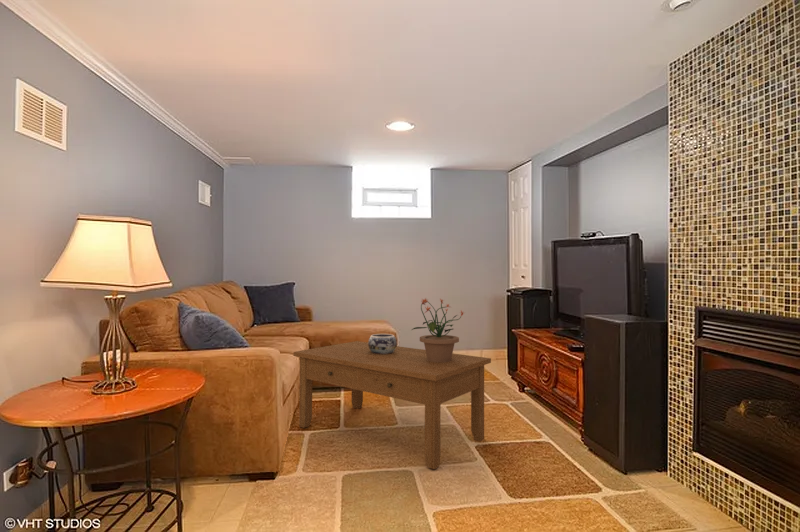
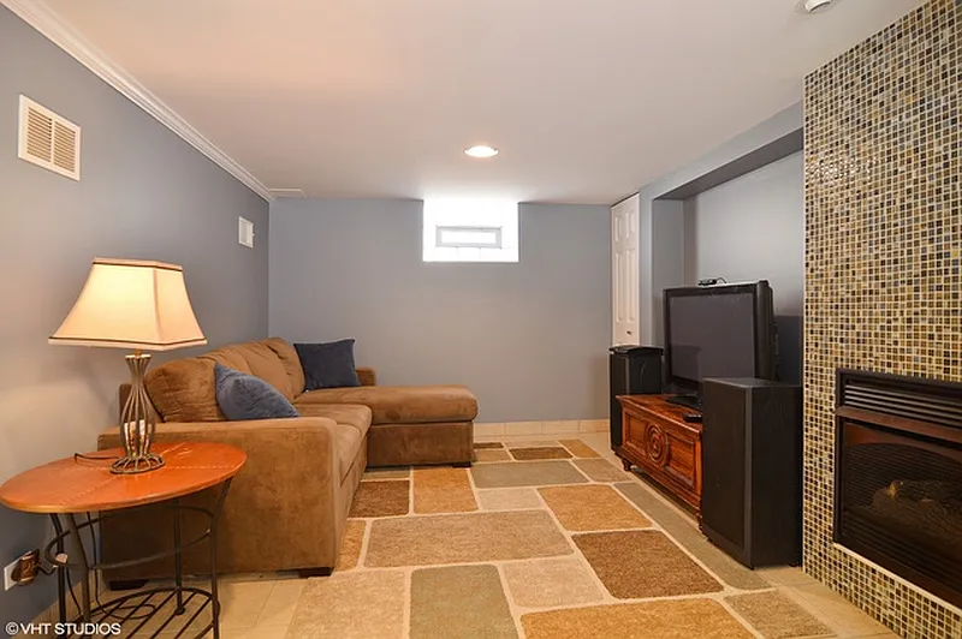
- potted plant (436, 328)
- coffee table (388, 393)
- decorative bowl (382, 343)
